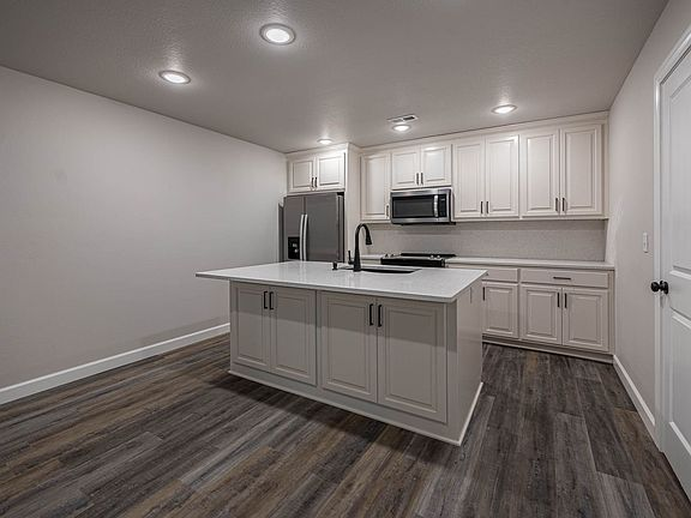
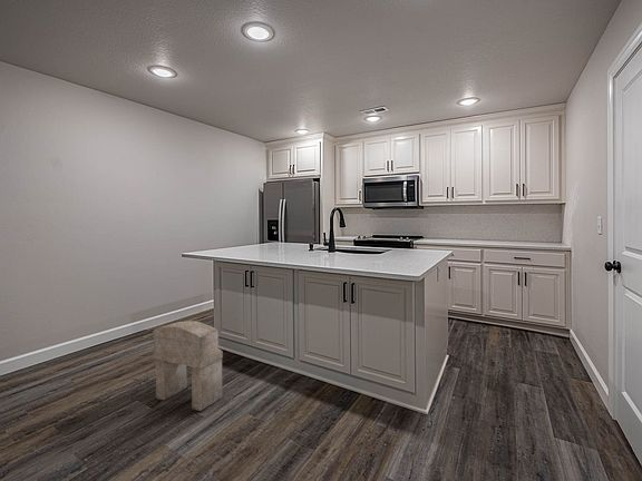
+ stool (188, 360)
